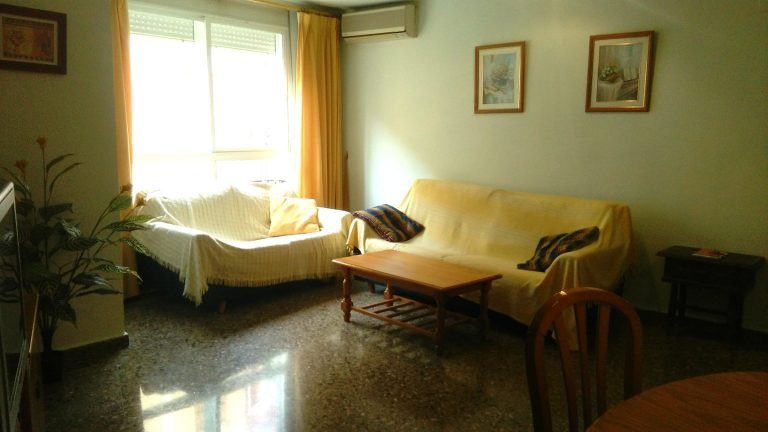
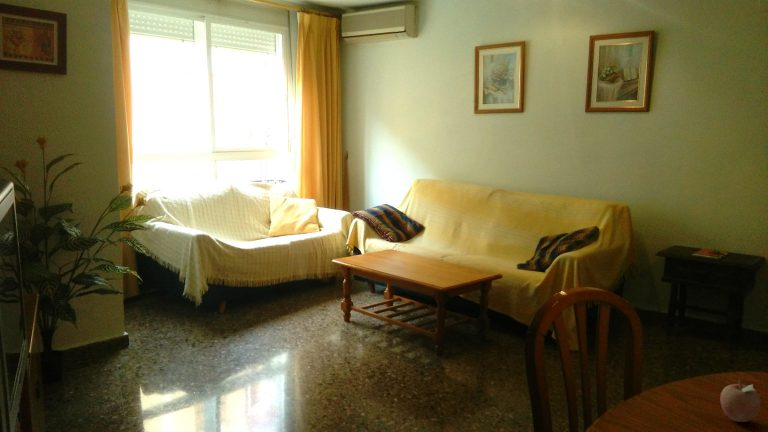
+ fruit (740, 400)
